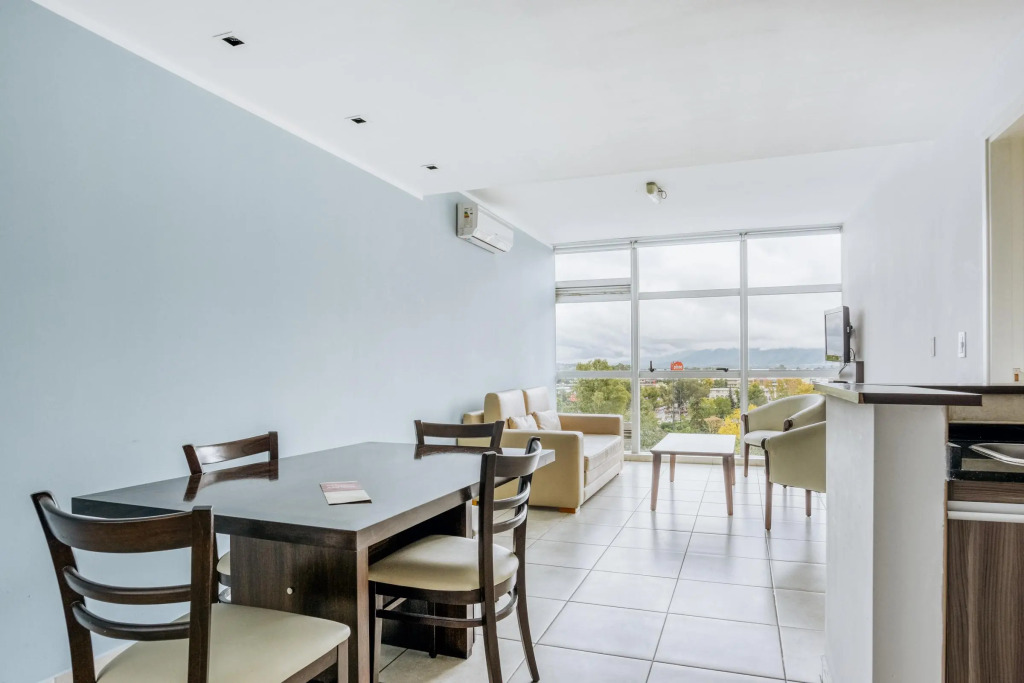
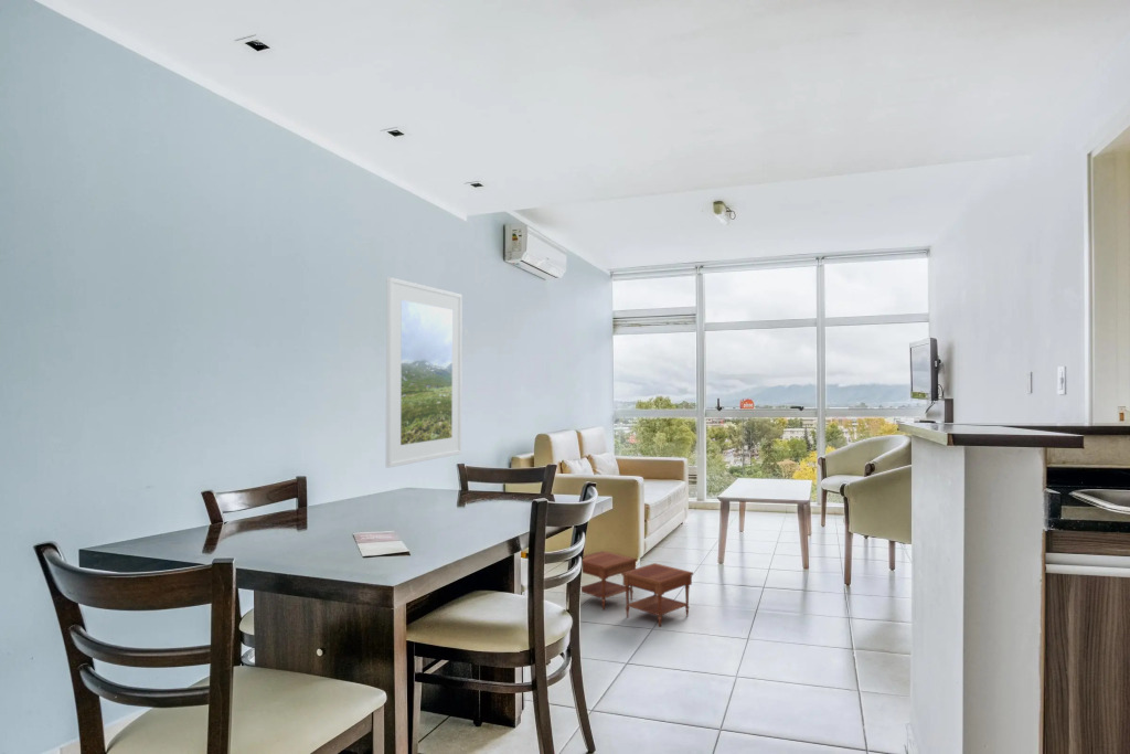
+ side table (629, 587)
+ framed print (427, 373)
